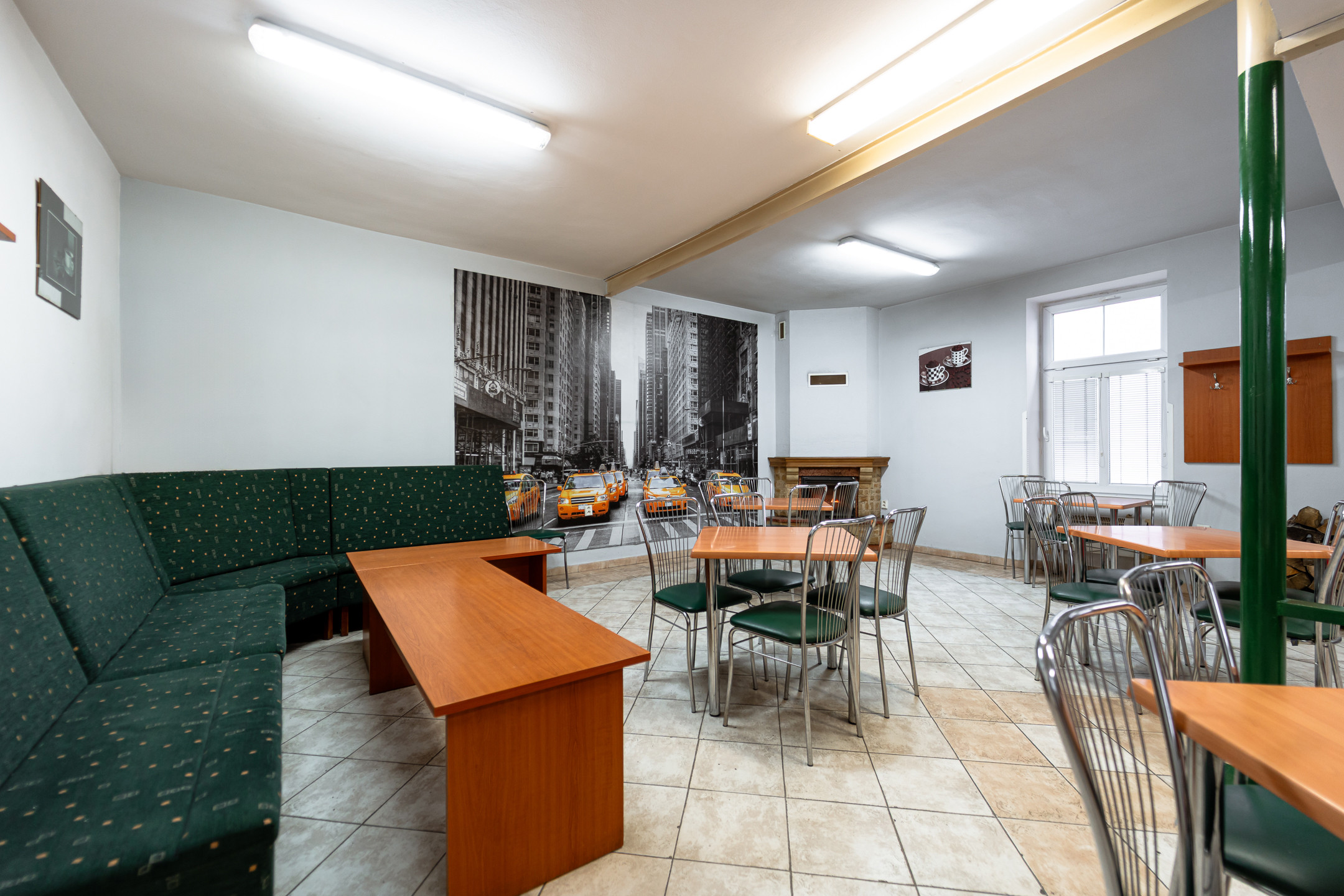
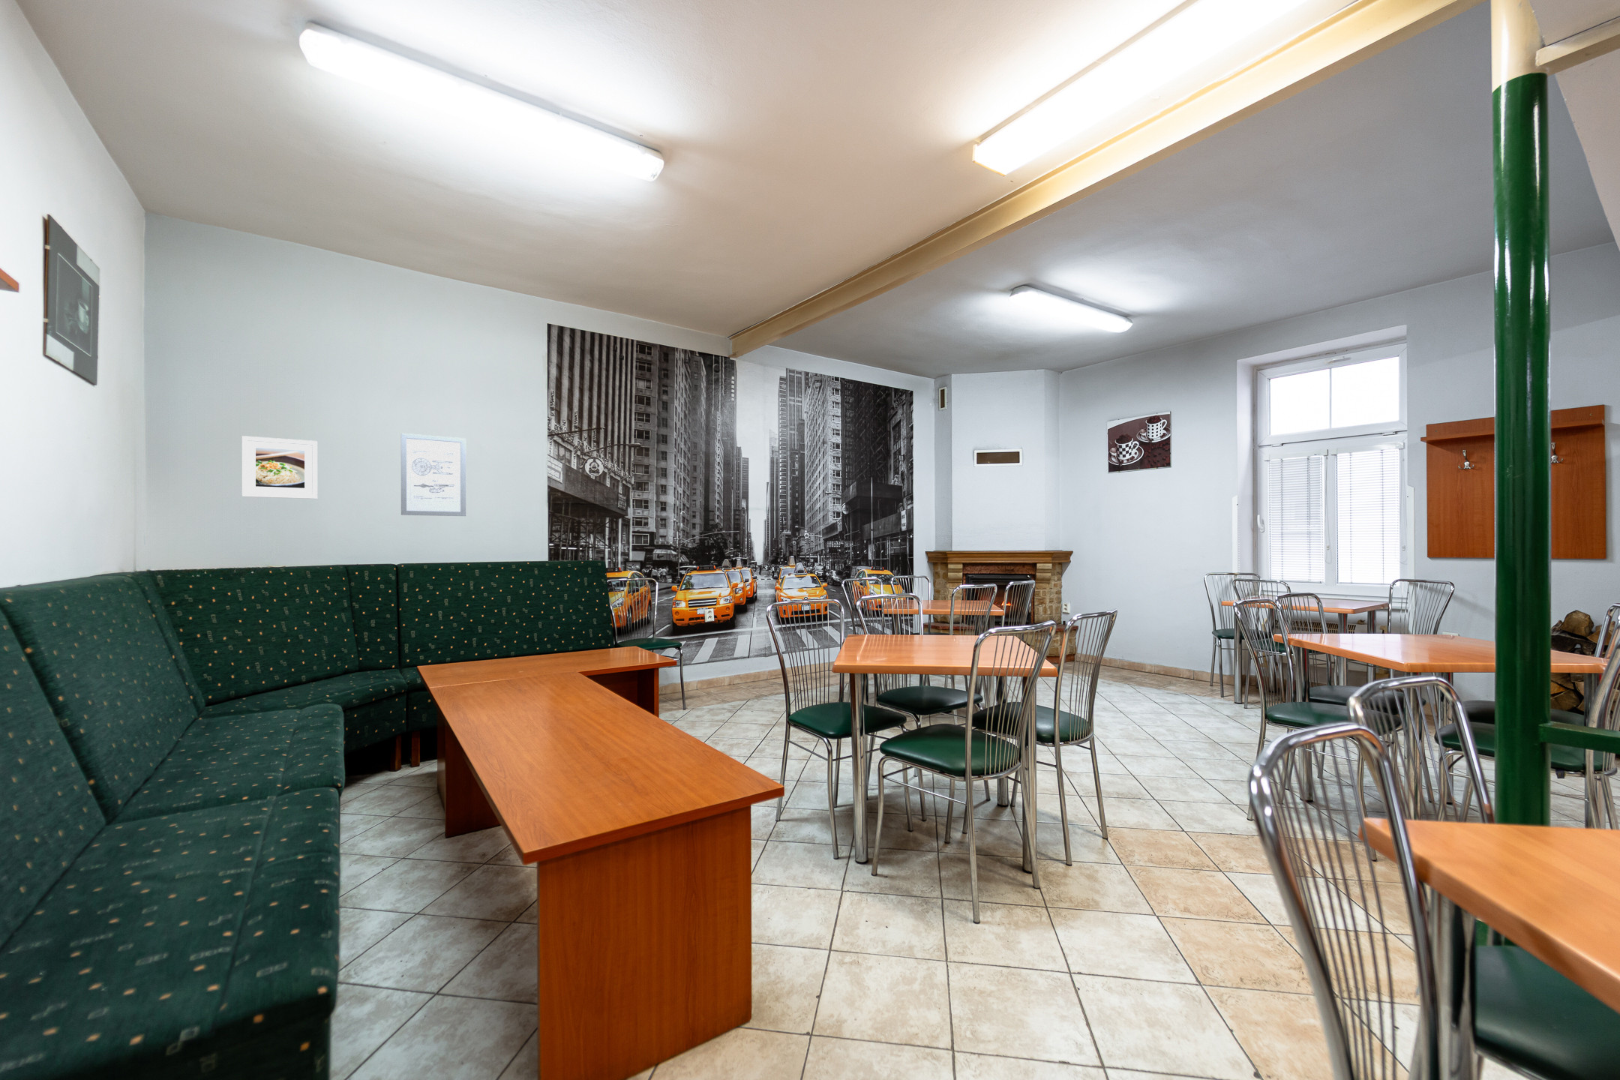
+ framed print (281, 468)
+ wall art (434, 475)
